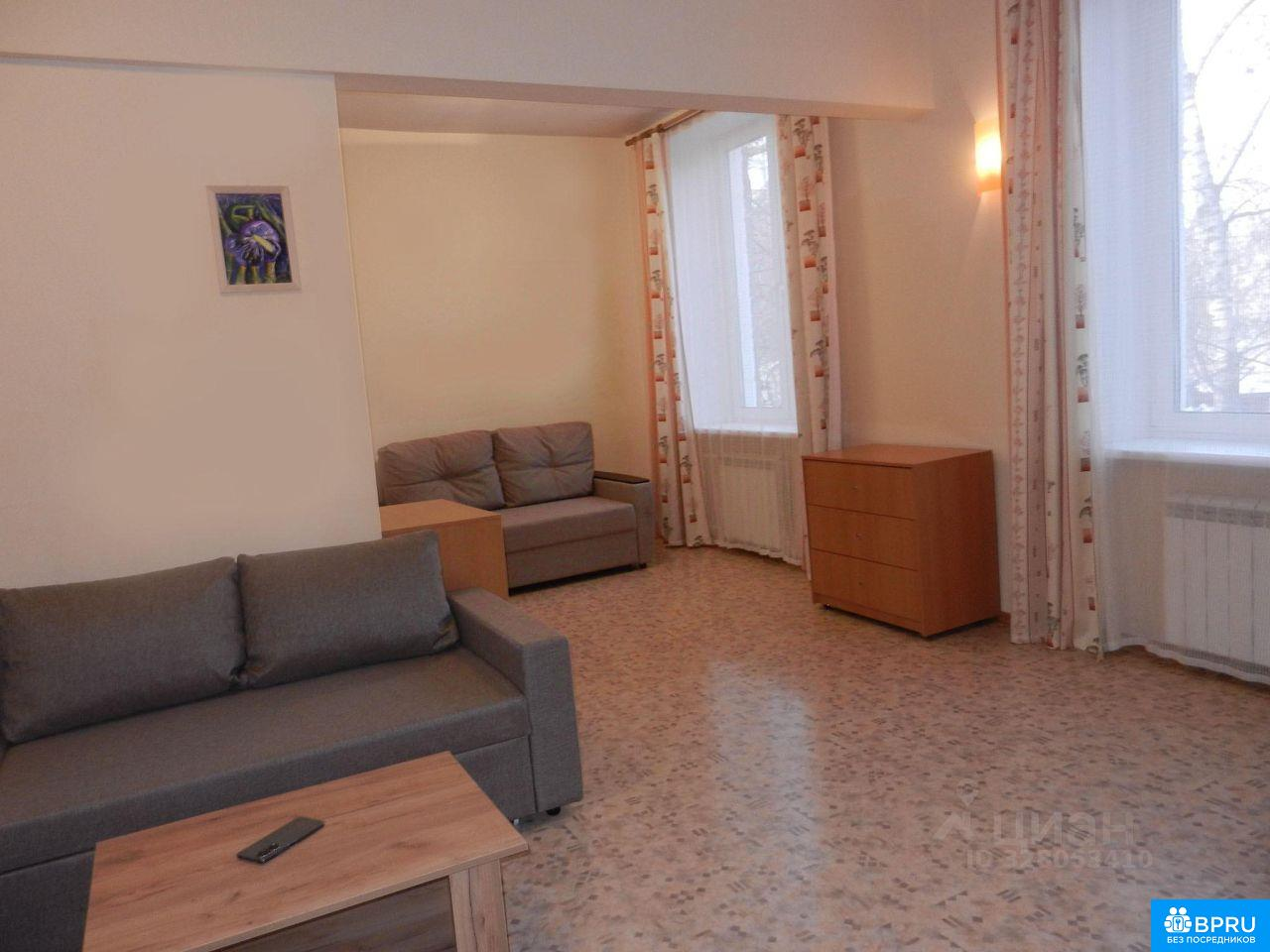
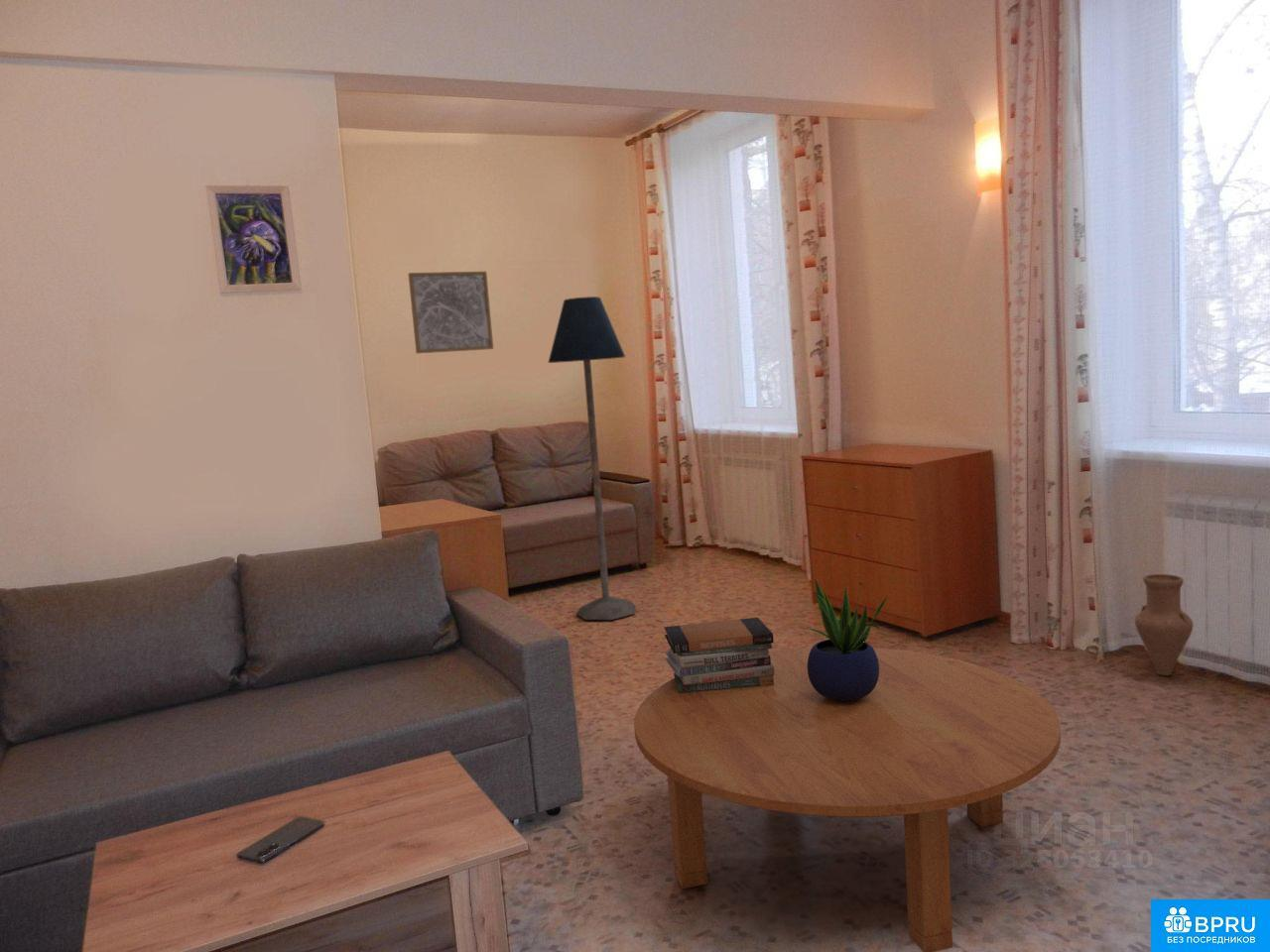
+ vase (1163, 626)
+ wall art (451, 311)
+ floor lamp (594, 458)
+ coffee table (839, 778)
+ potted plant (846, 638)
+ book stack (718, 654)
